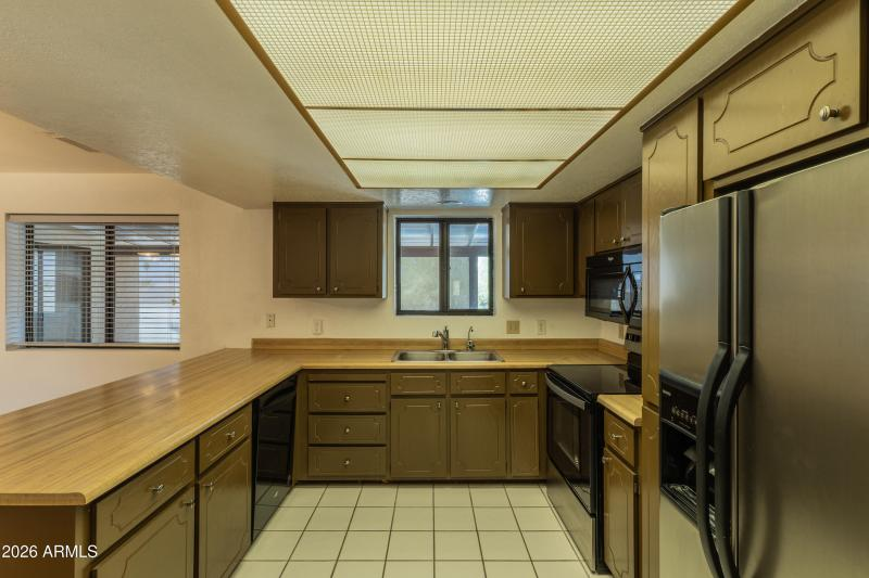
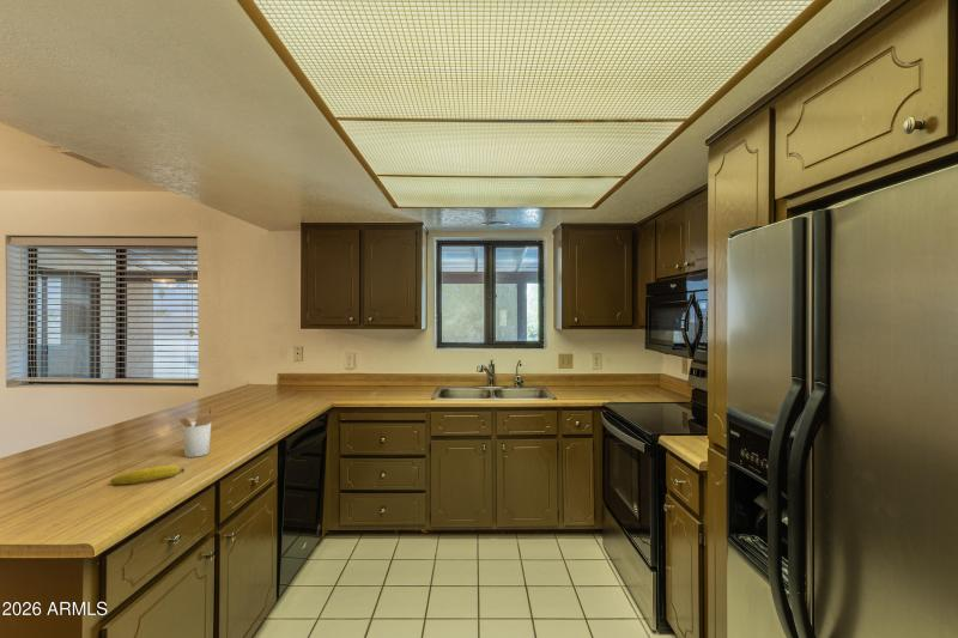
+ fruit (148, 473)
+ utensil holder (200, 432)
